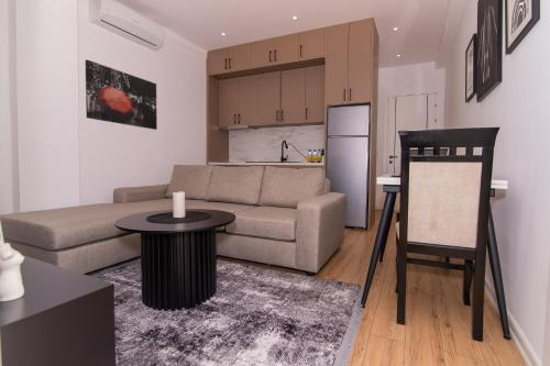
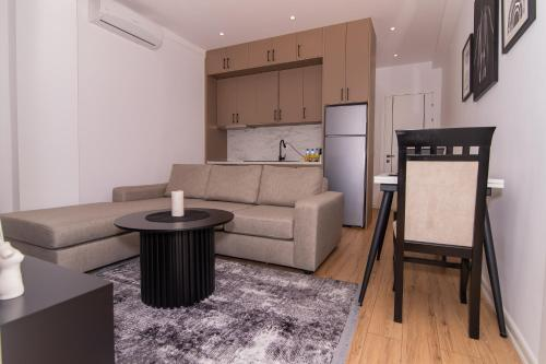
- wall art (124, 98)
